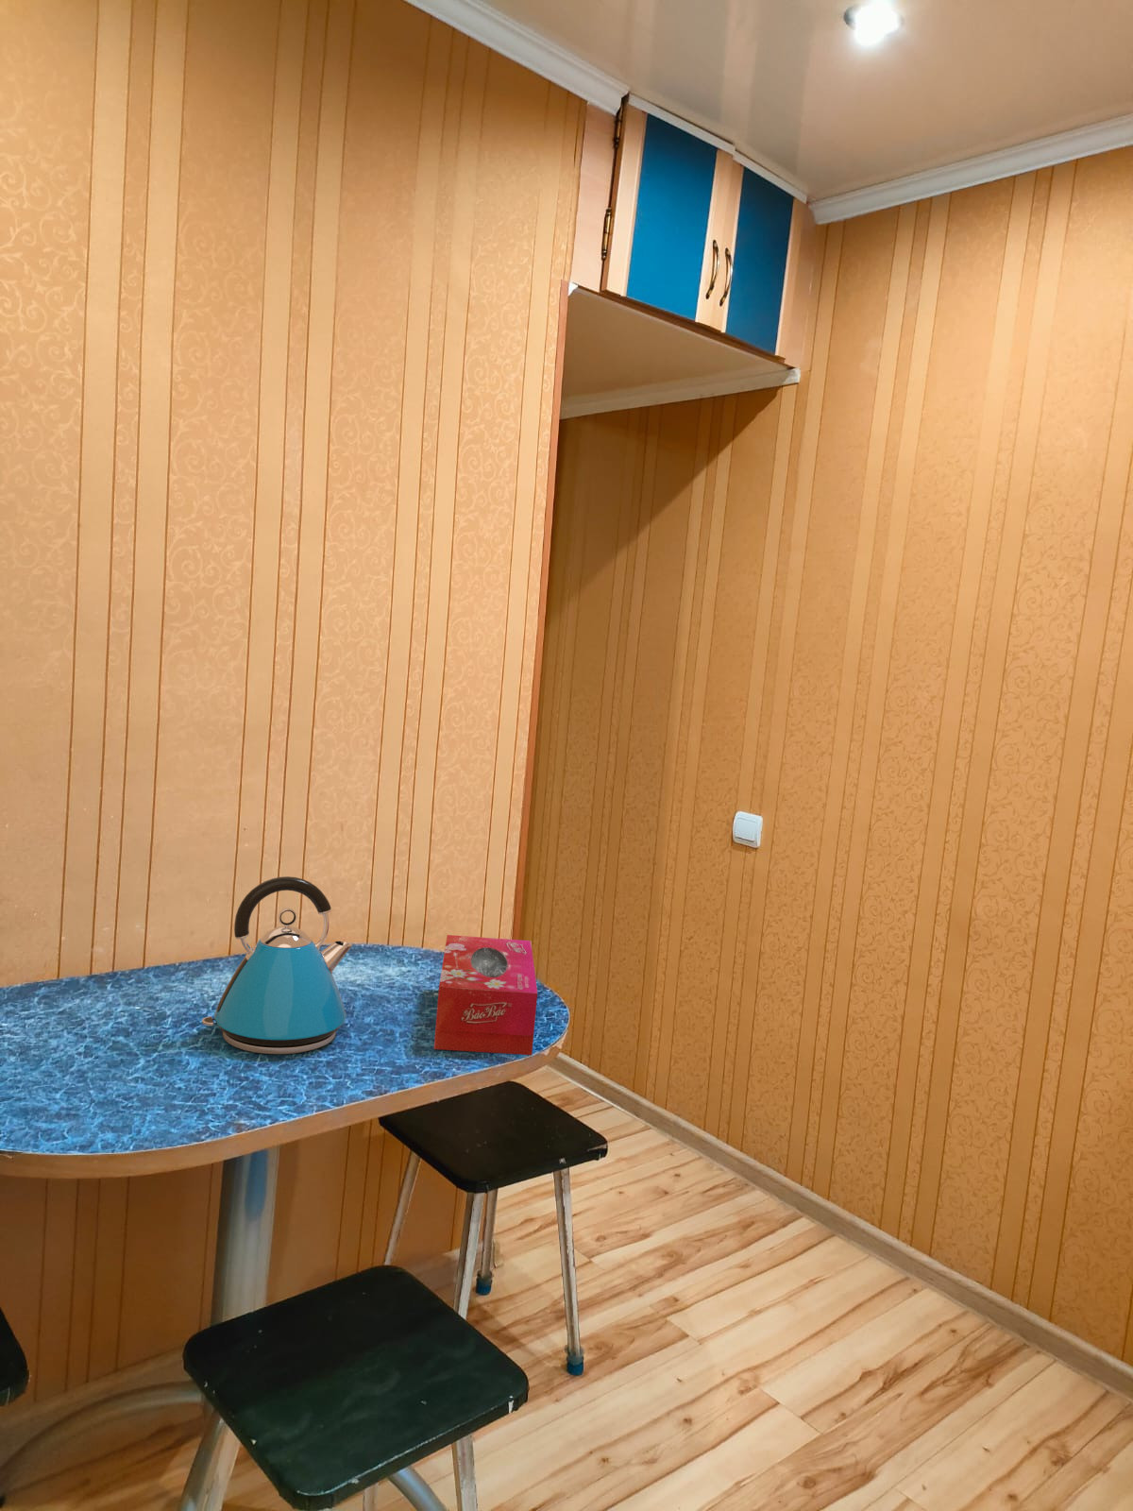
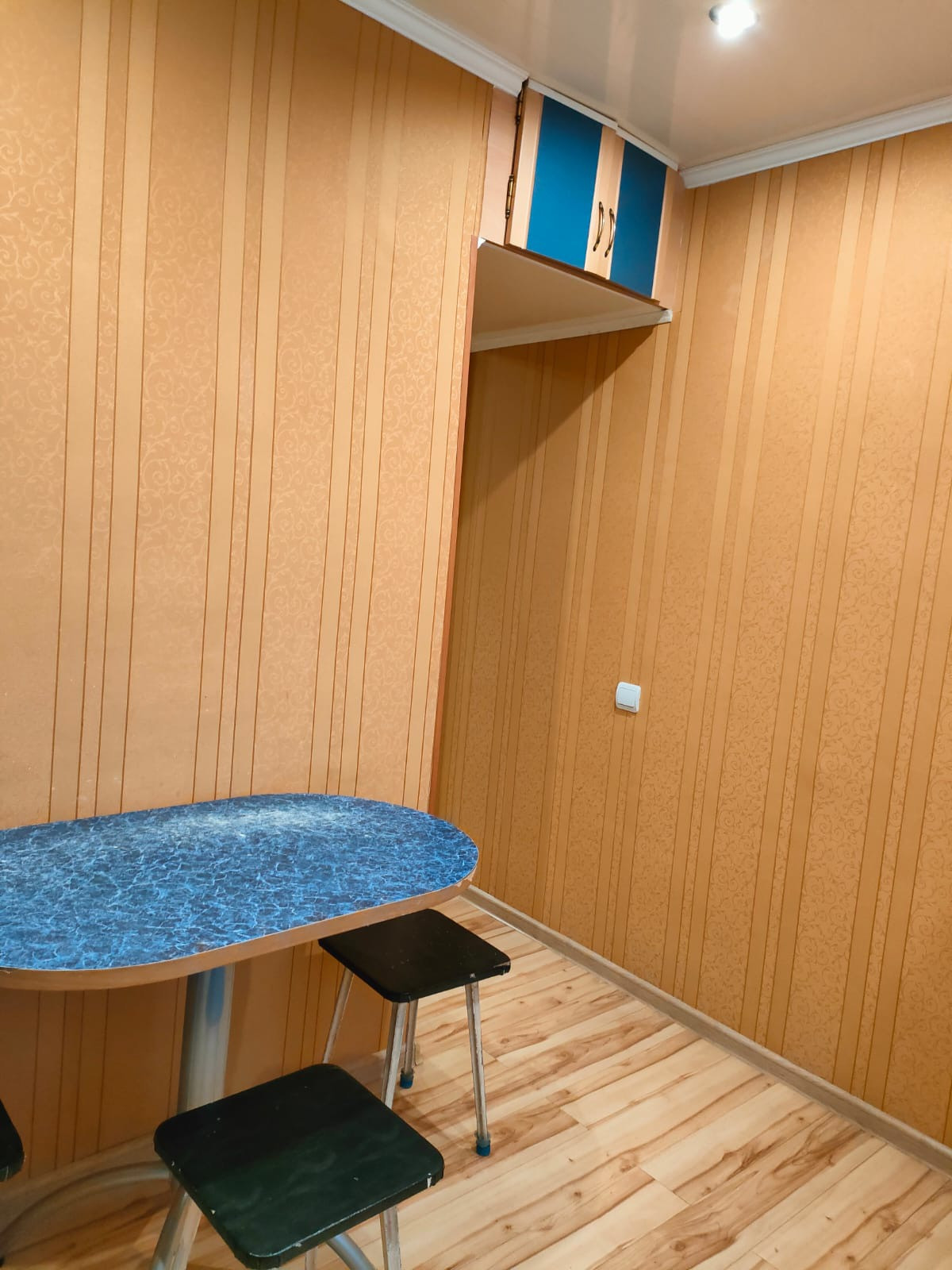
- kettle (281, 955)
- tissue box (487, 990)
